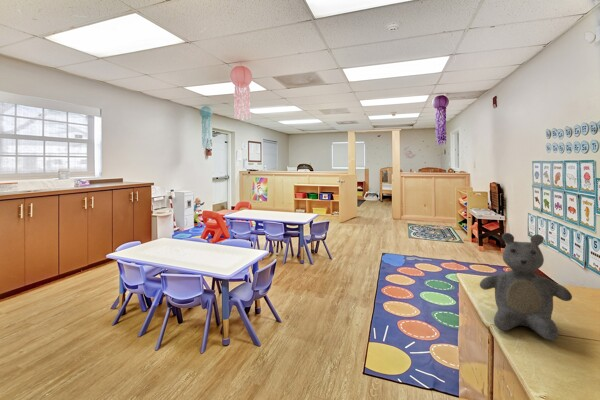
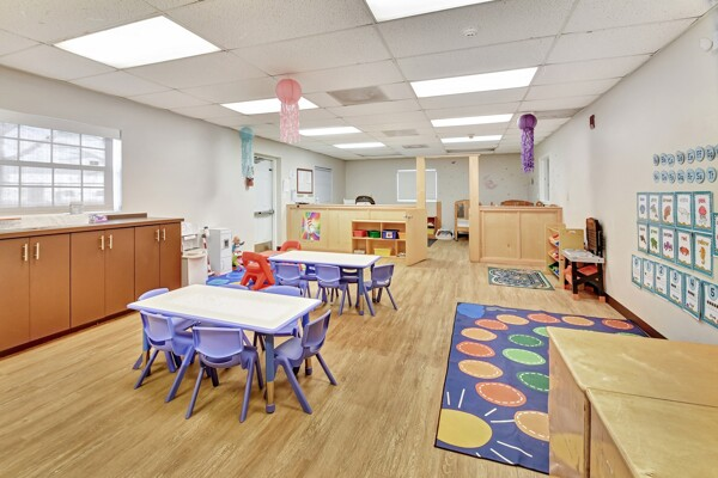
- teddy bear (523, 280)
